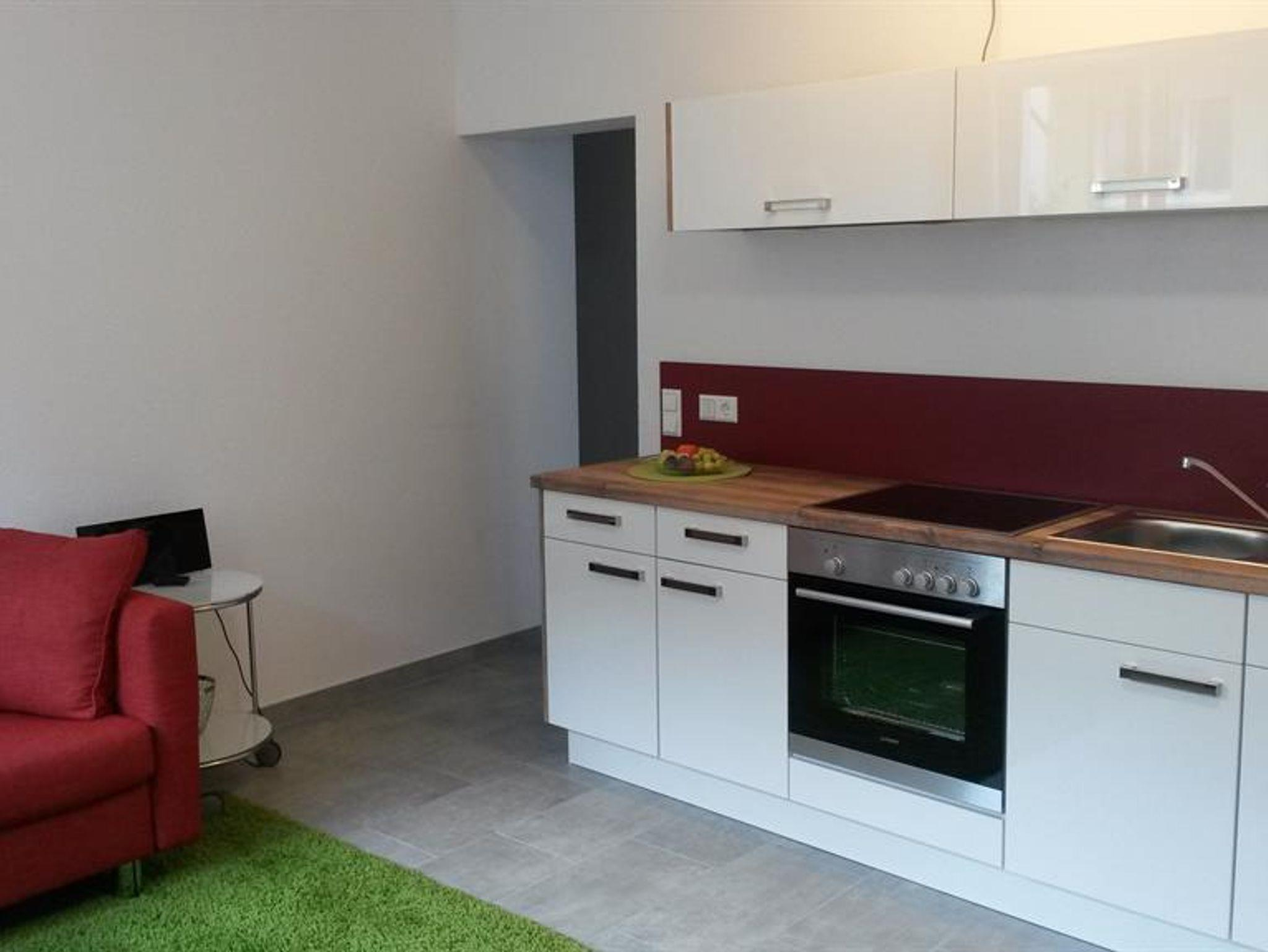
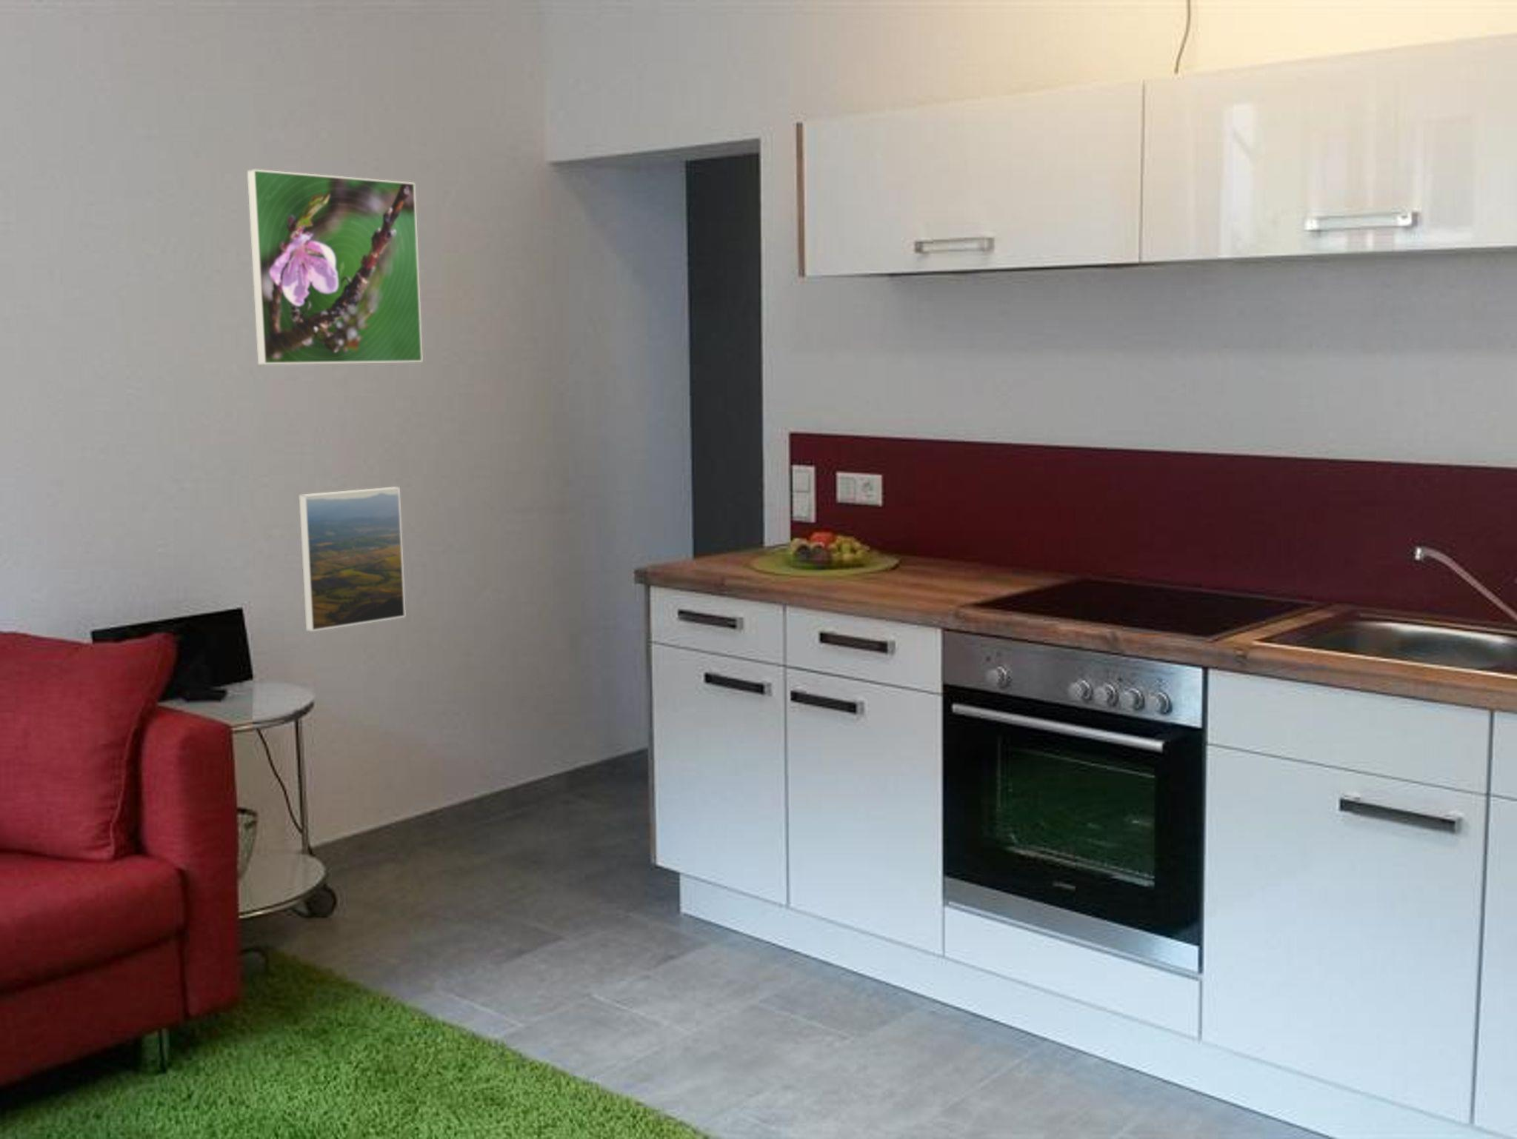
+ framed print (353, 556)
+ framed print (339, 270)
